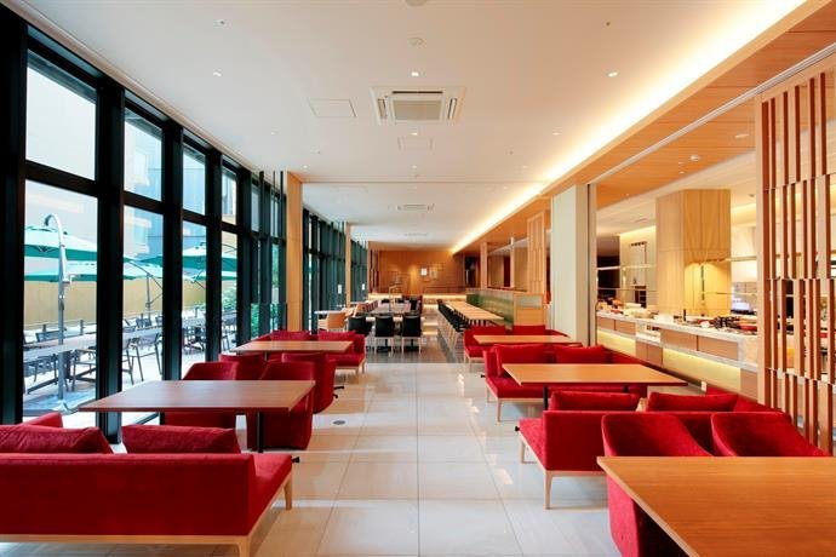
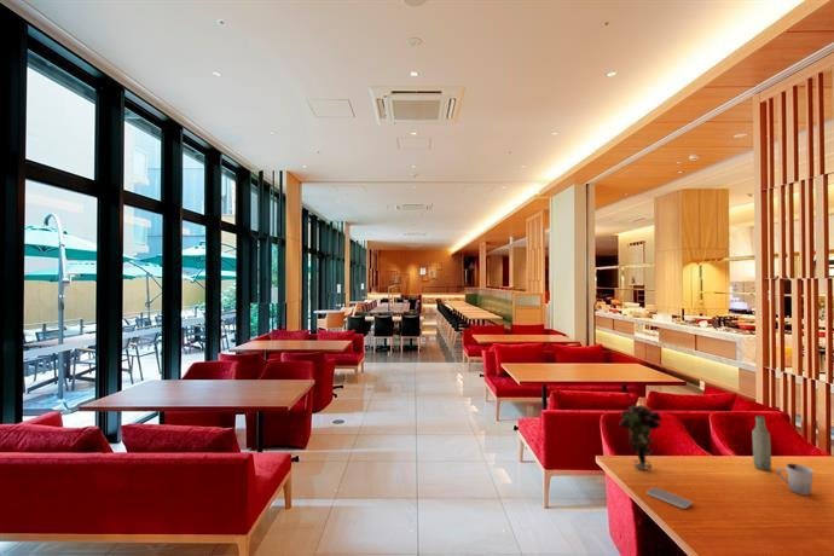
+ cup (794, 477)
+ smartphone (668, 497)
+ bottle (761, 441)
+ flower (639, 436)
